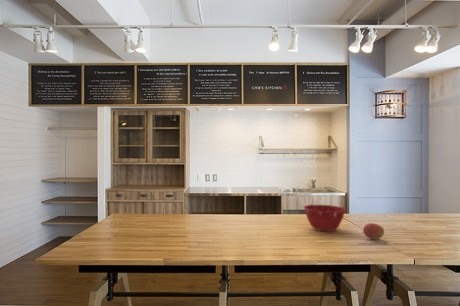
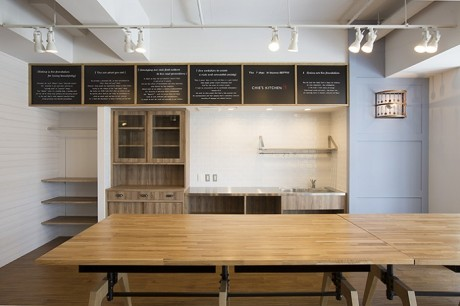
- mixing bowl (324, 218)
- fruit (373, 231)
